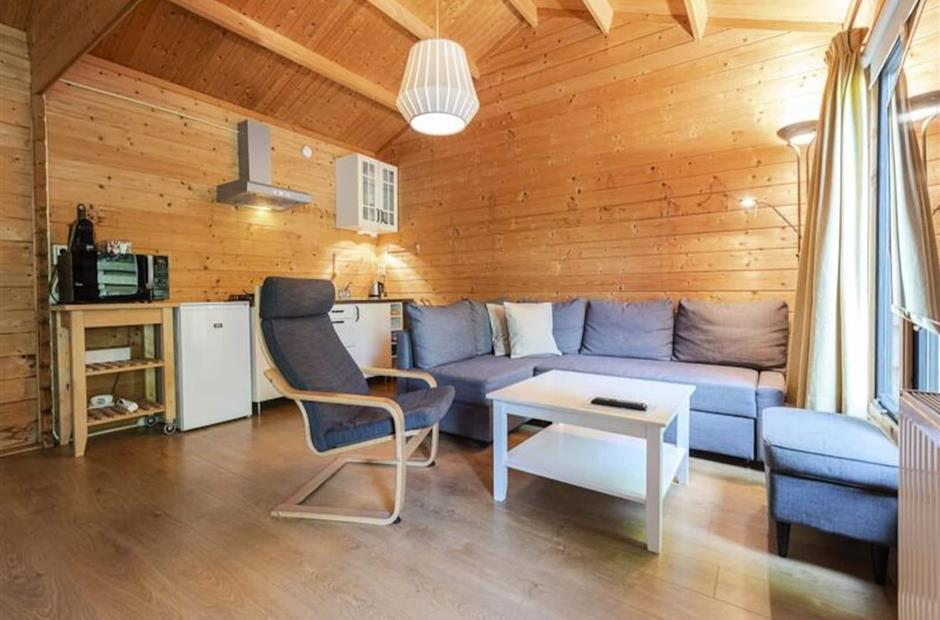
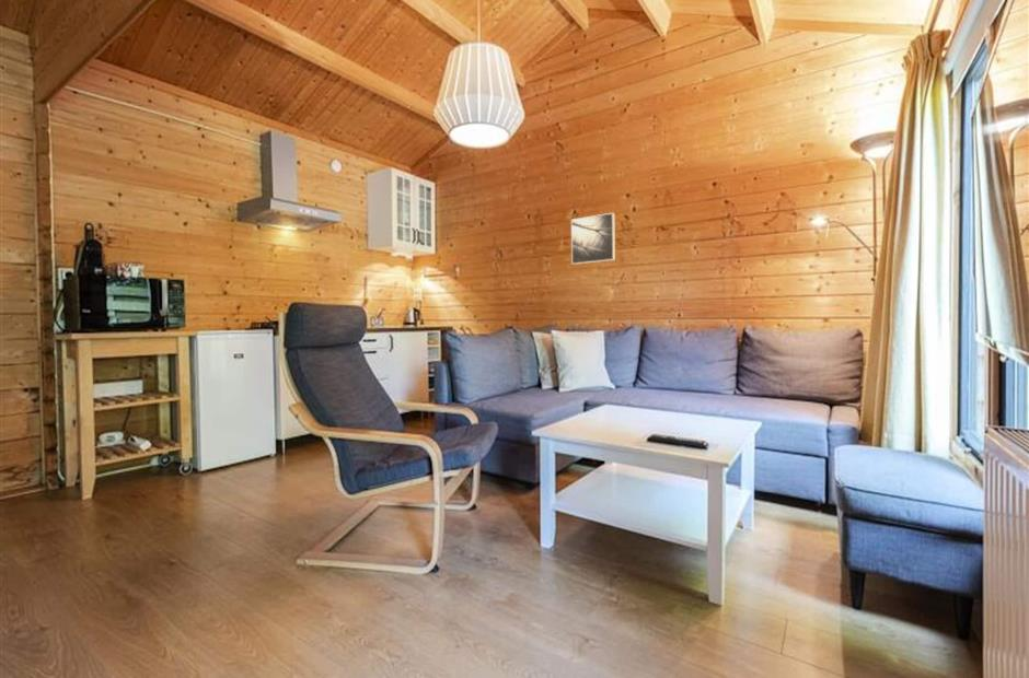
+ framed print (592, 238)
